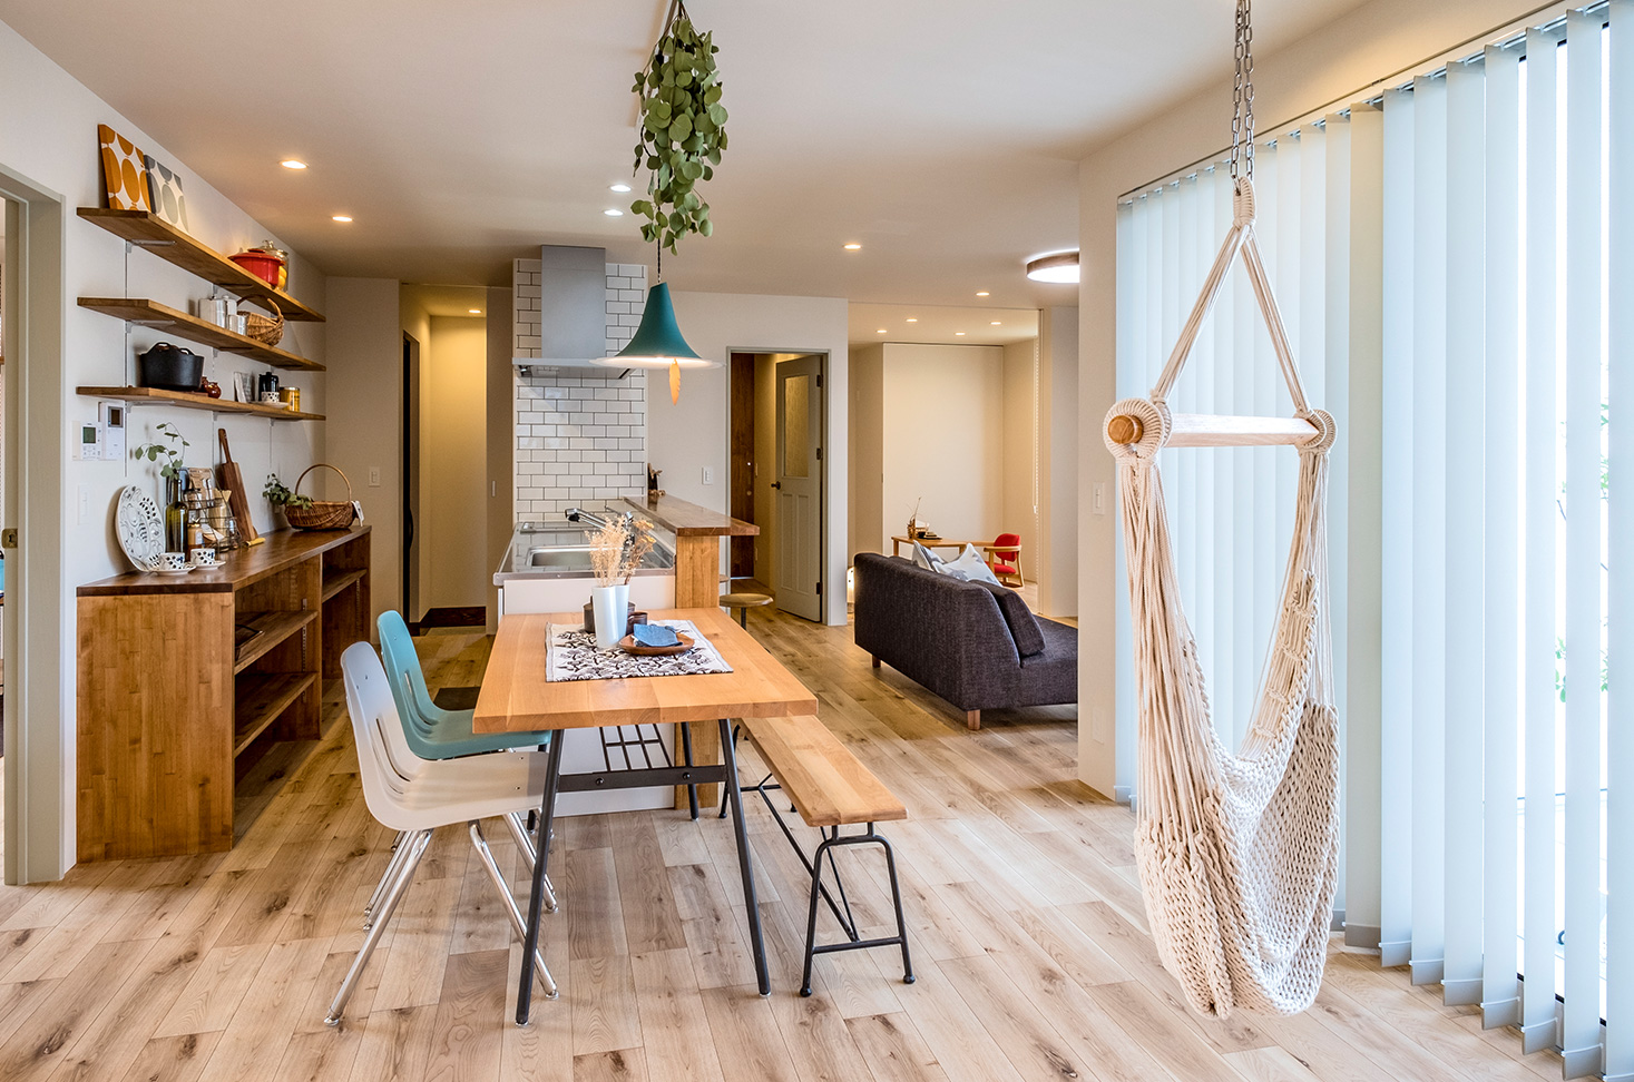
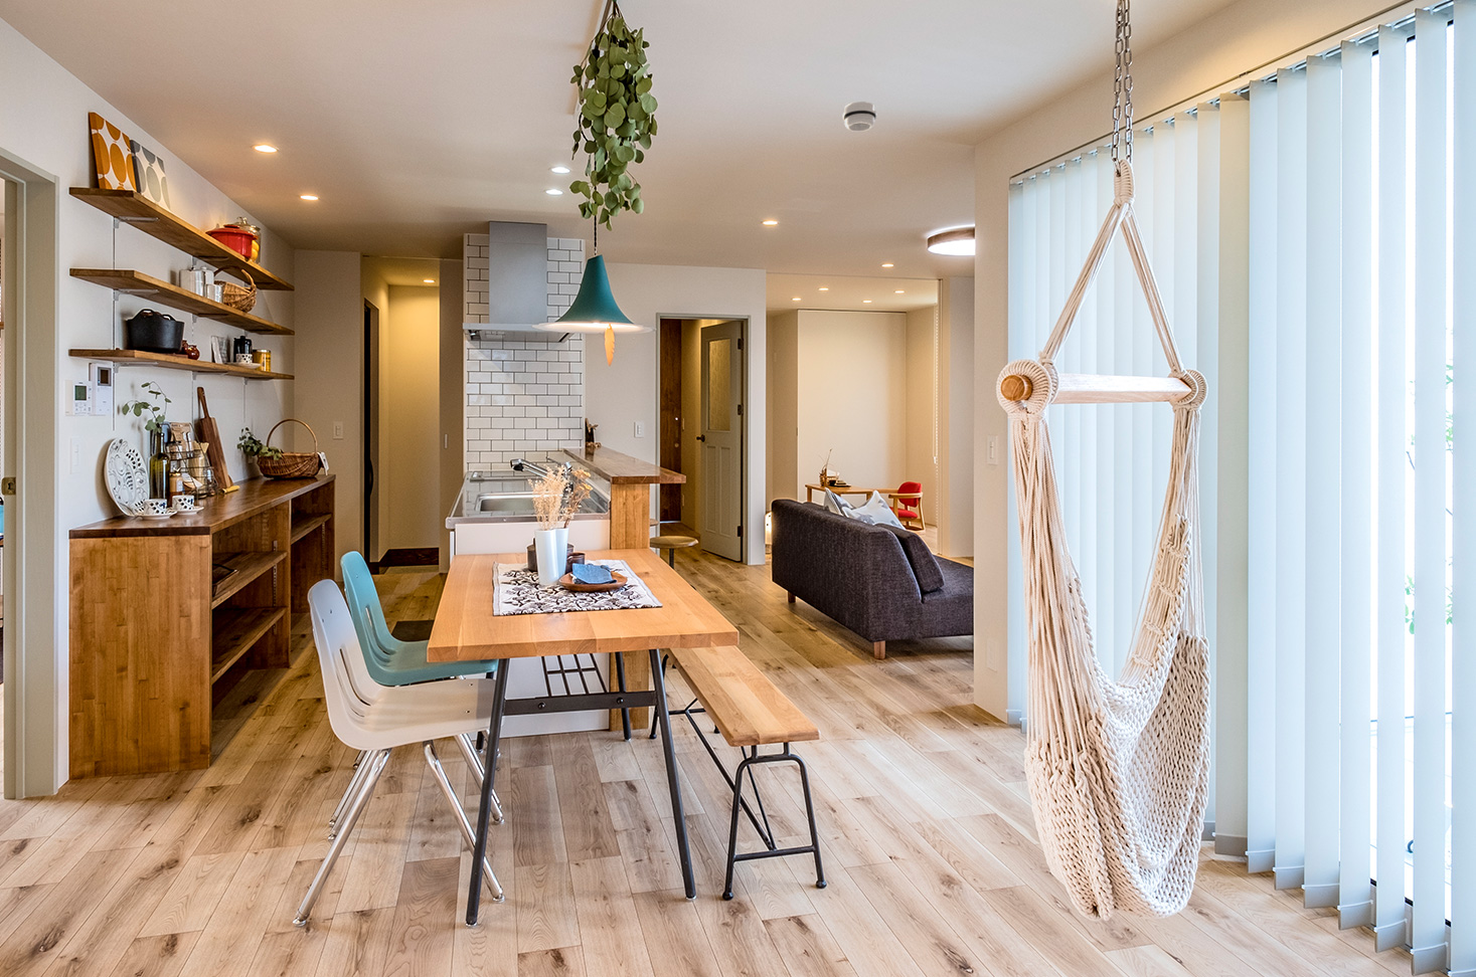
+ smoke detector (860, 117)
